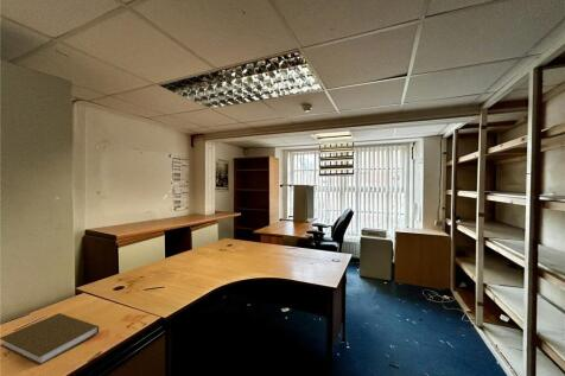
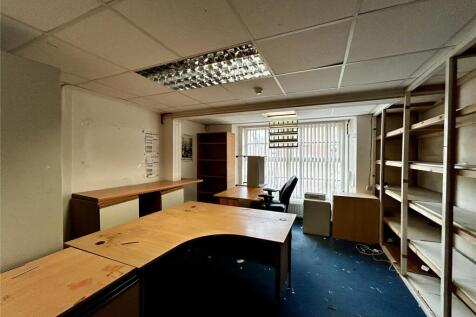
- book (51, 334)
